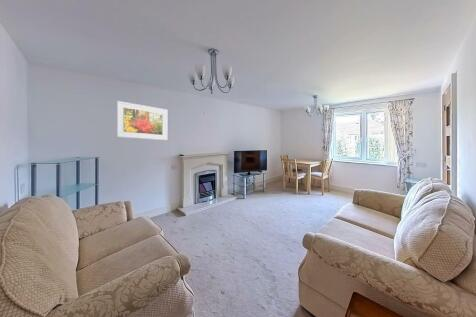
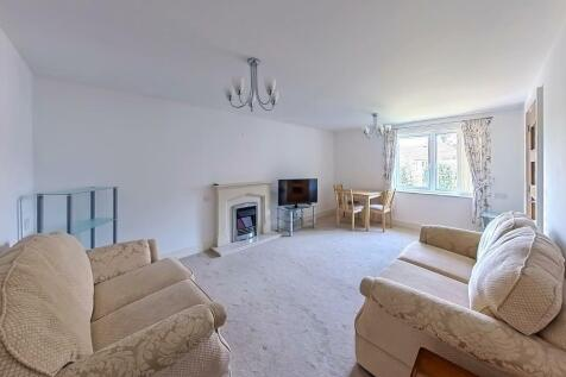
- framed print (144, 122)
